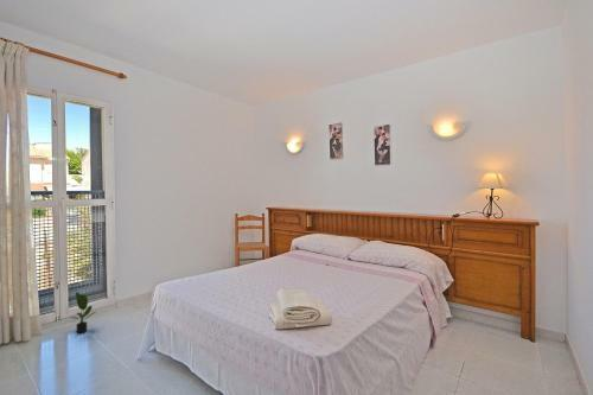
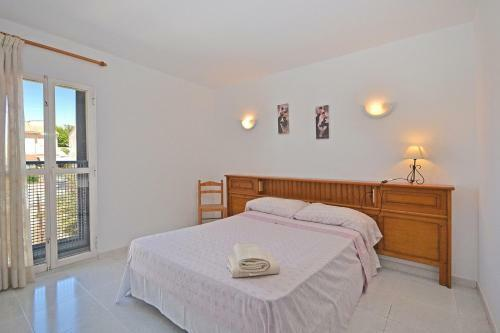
- potted plant (83, 311)
